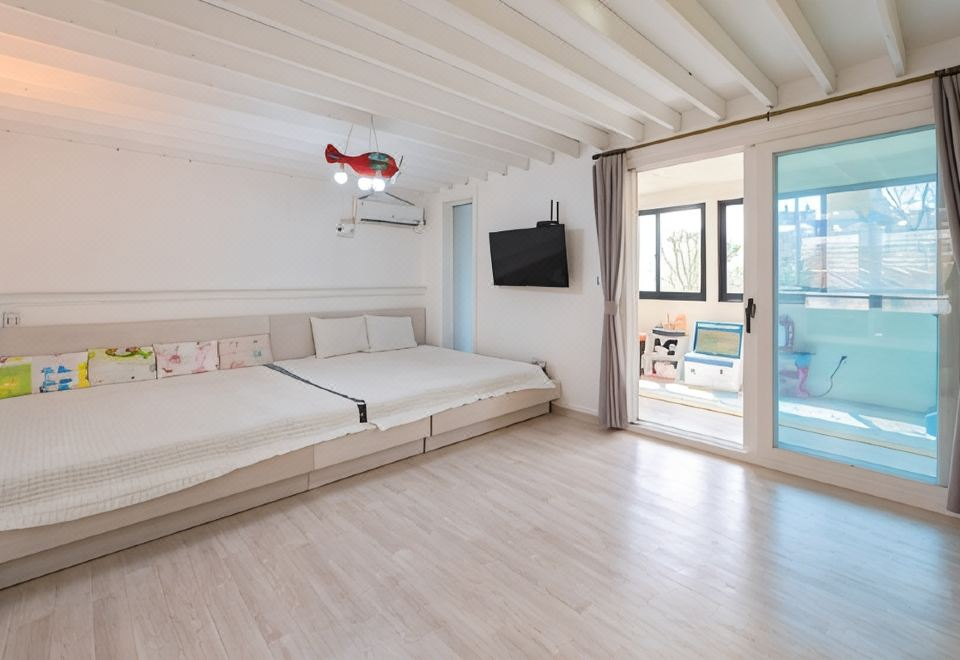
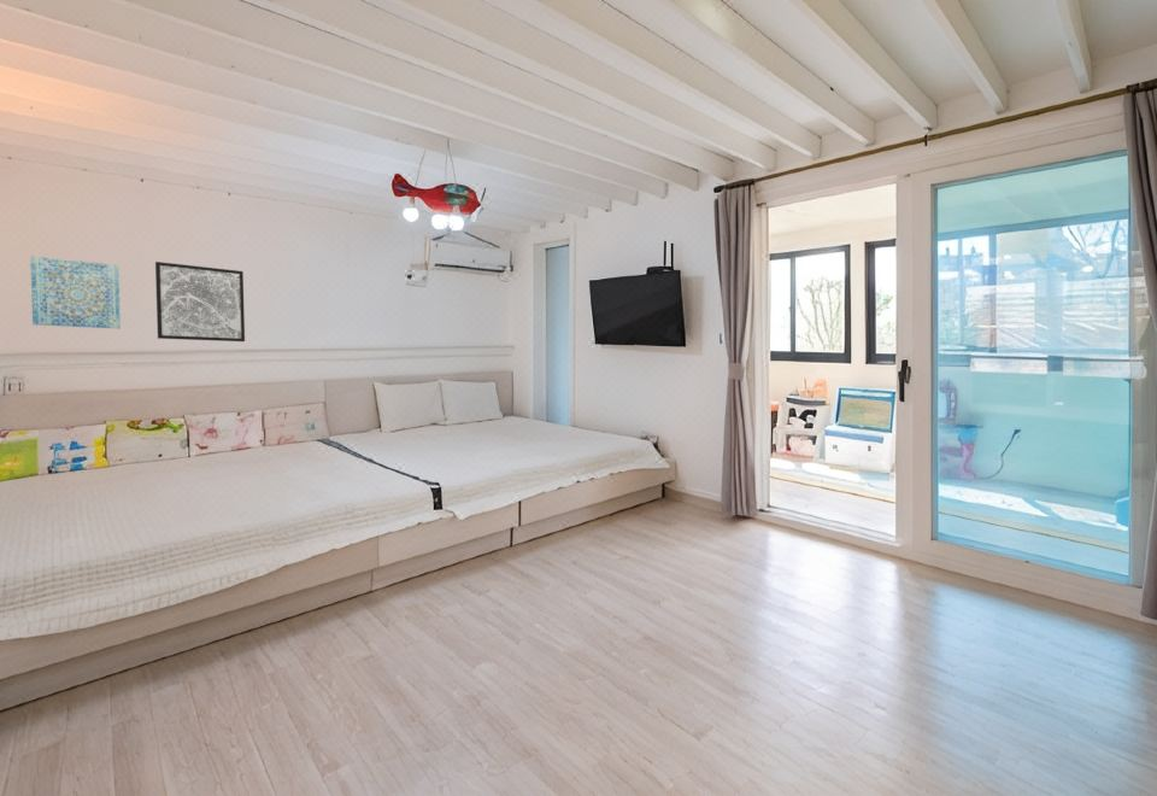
+ wall art (201, 303)
+ wall art (77, 293)
